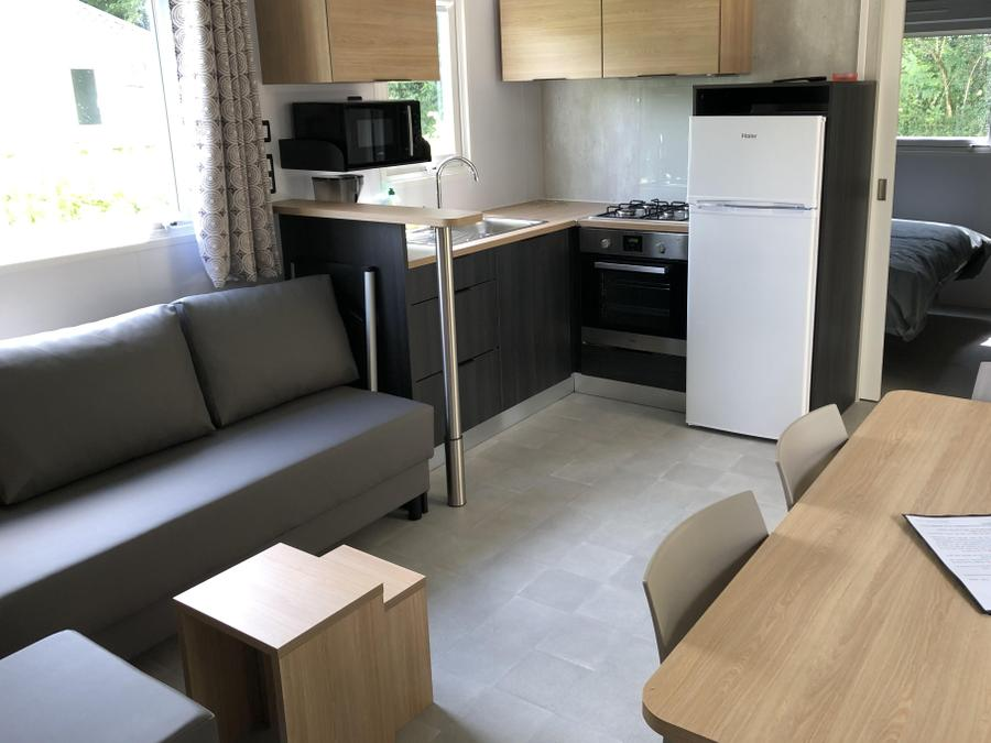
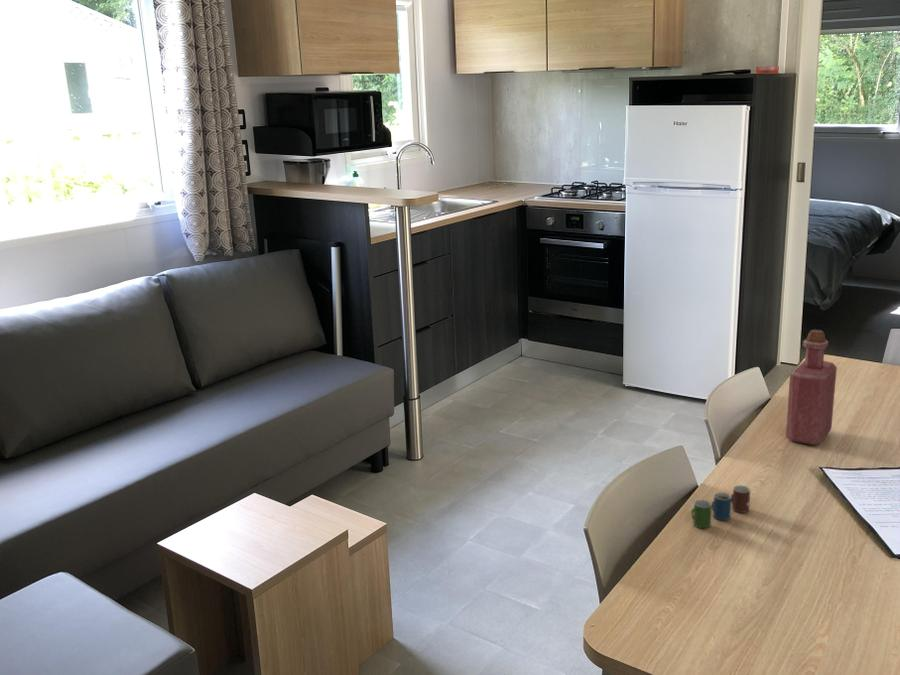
+ cup (720, 500)
+ bottle (812, 384)
